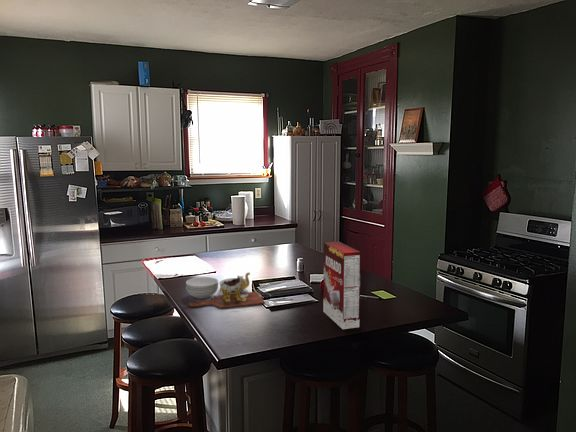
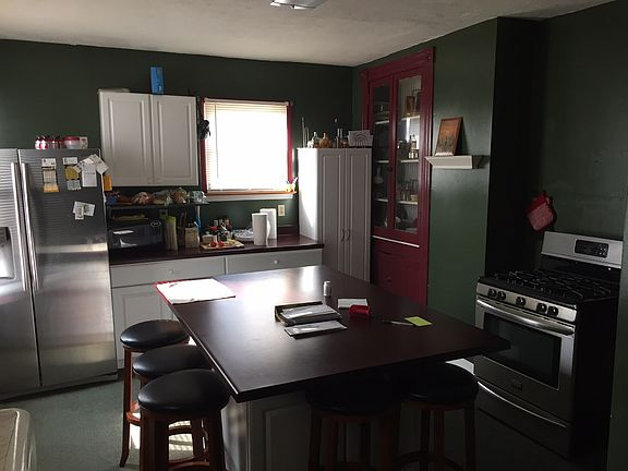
- cereal box (340, 283)
- cutting board (224, 284)
